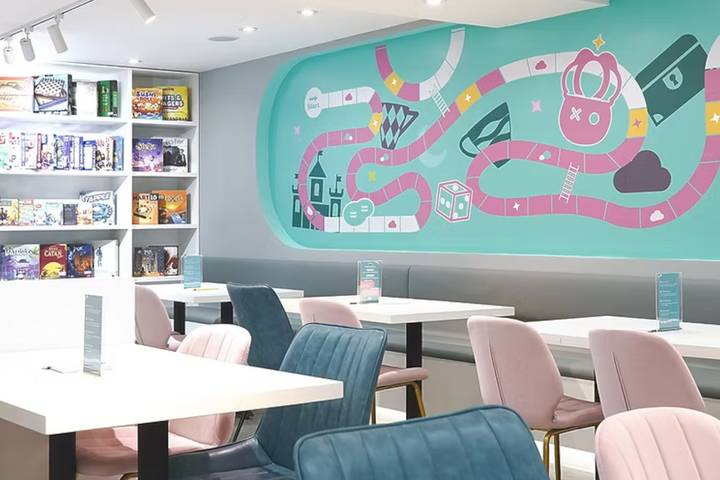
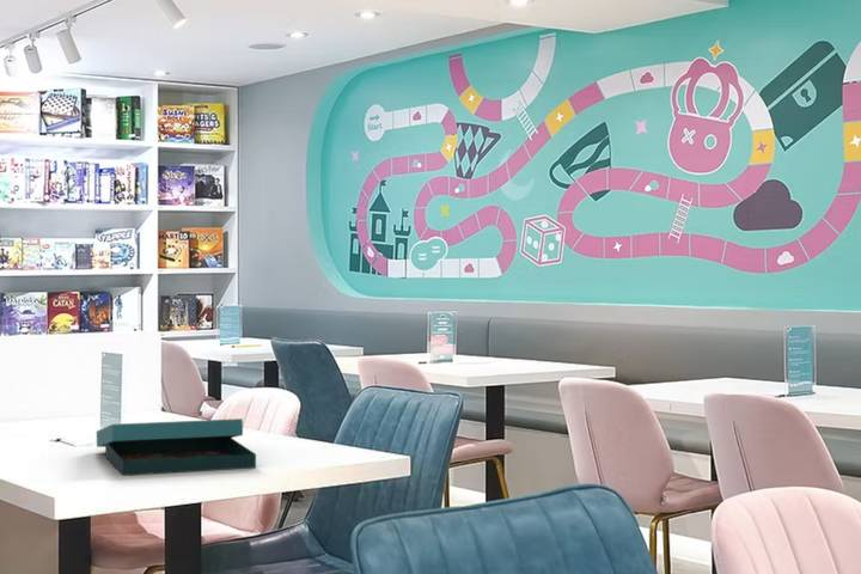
+ board game (172, 438)
